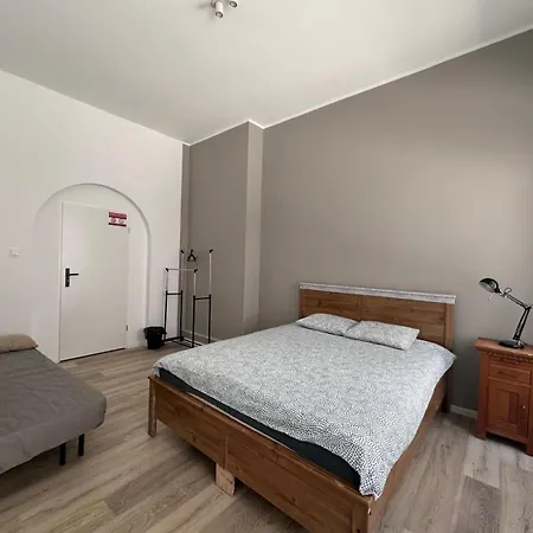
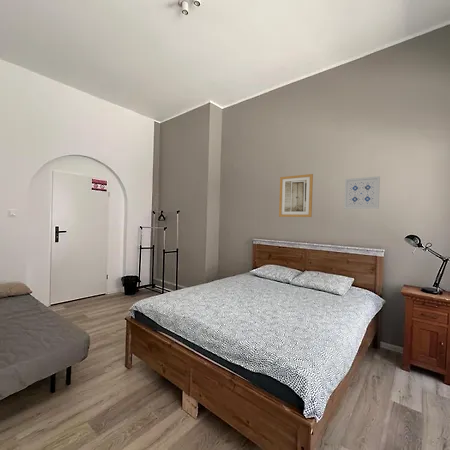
+ wall art (361, 193)
+ wall art (295, 196)
